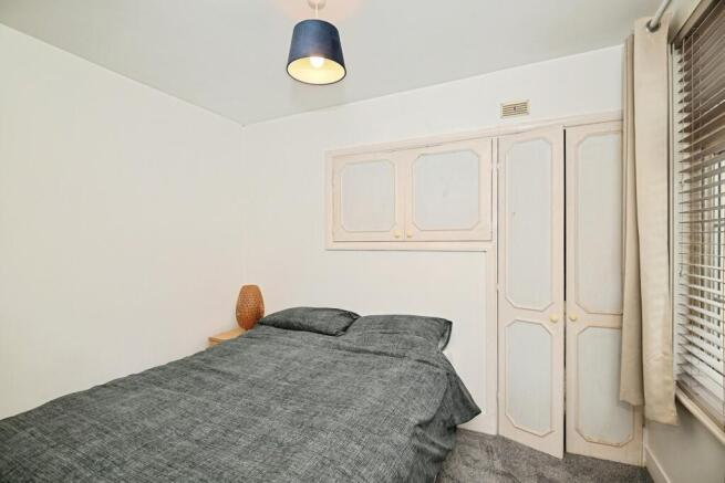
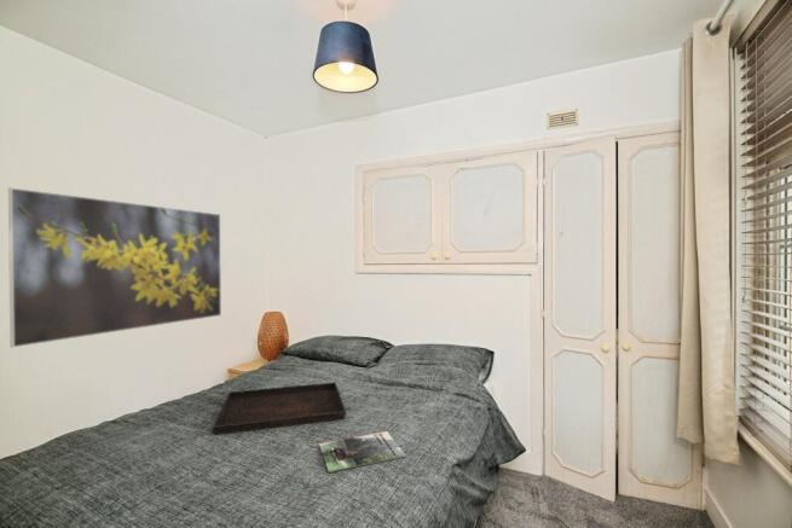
+ serving tray (283, 405)
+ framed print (138, 266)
+ magazine (360, 449)
